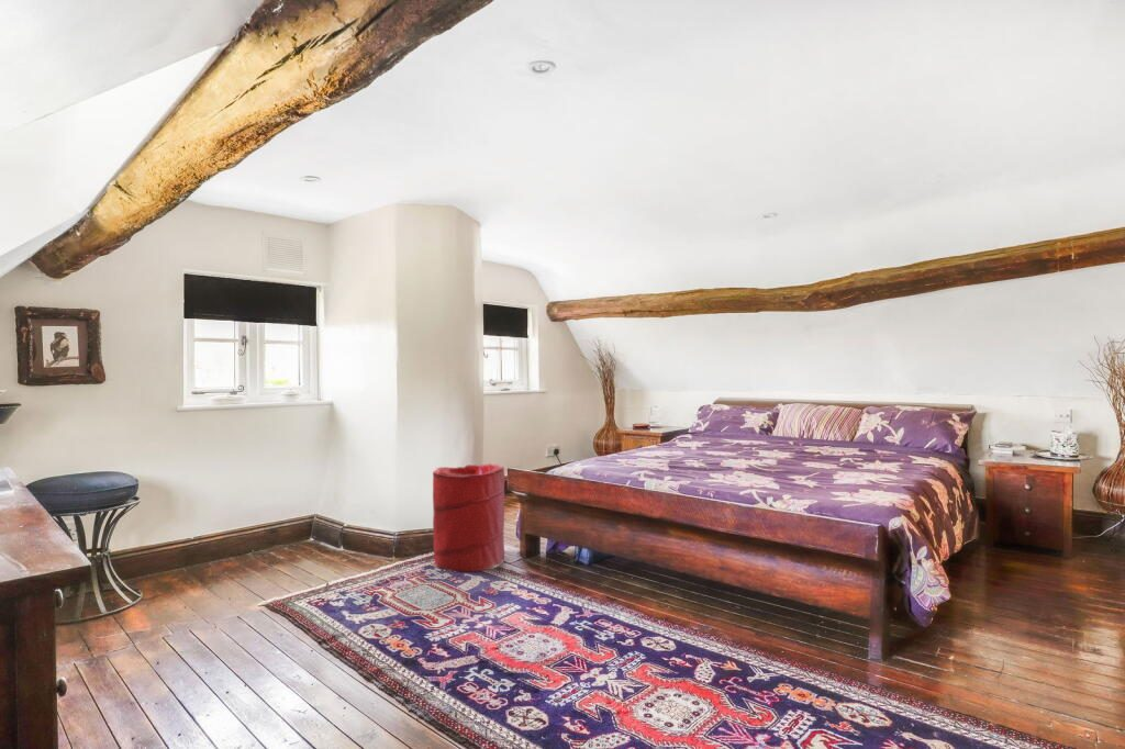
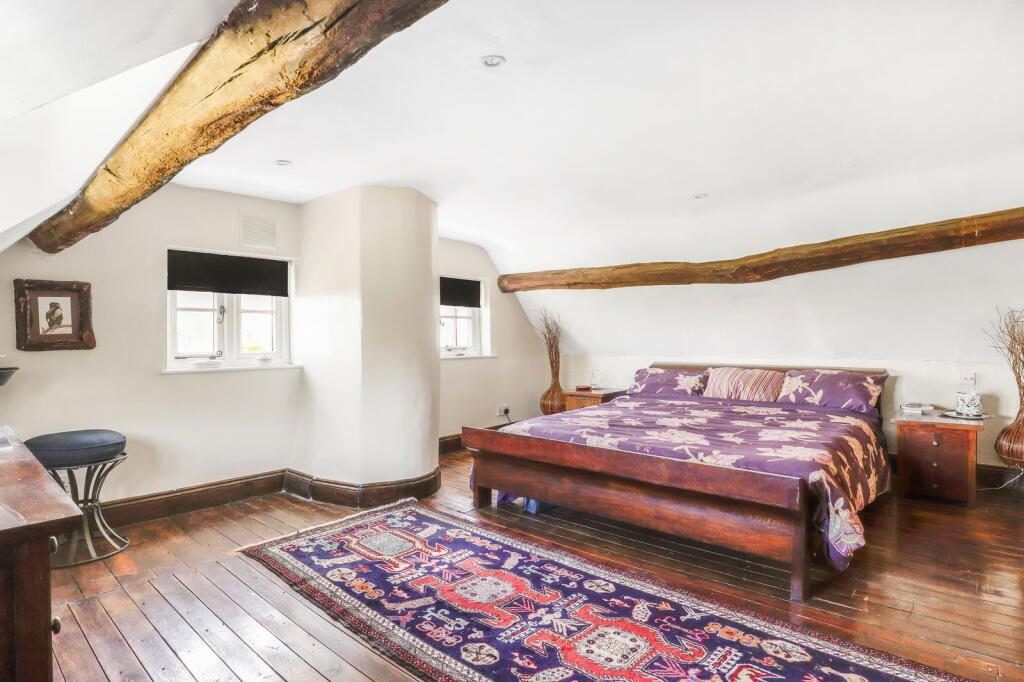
- laundry hamper (469, 512)
